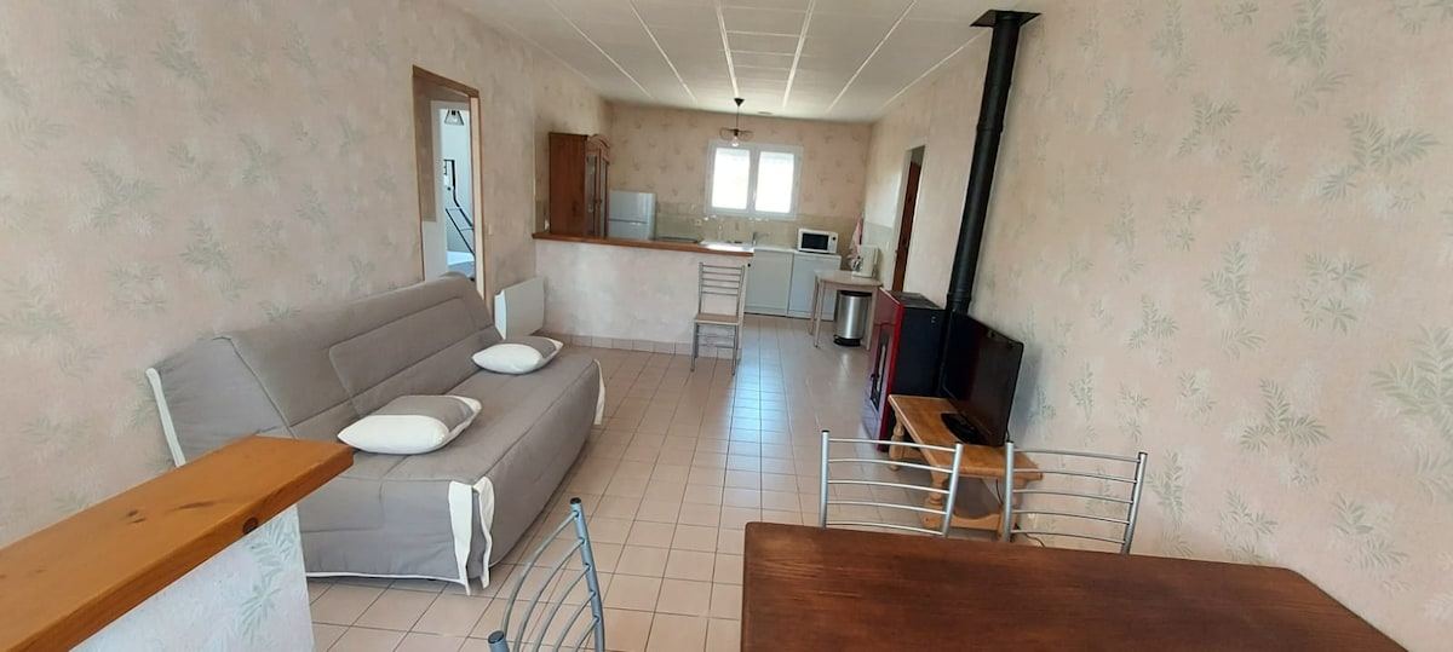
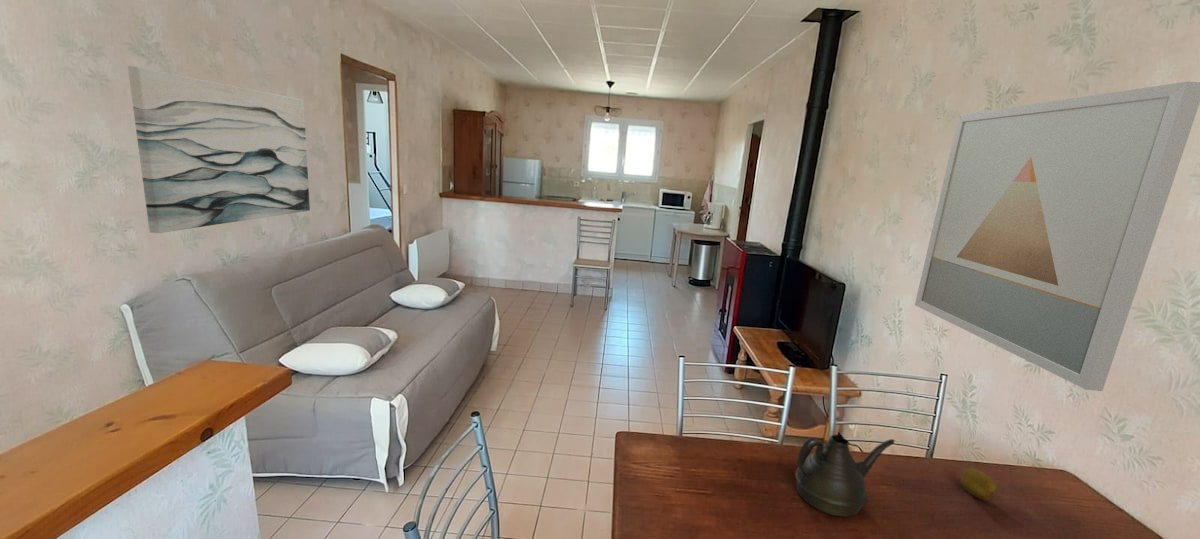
+ wall art (239, 154)
+ wall art (1017, 227)
+ teapot (845, 467)
+ fruit (978, 483)
